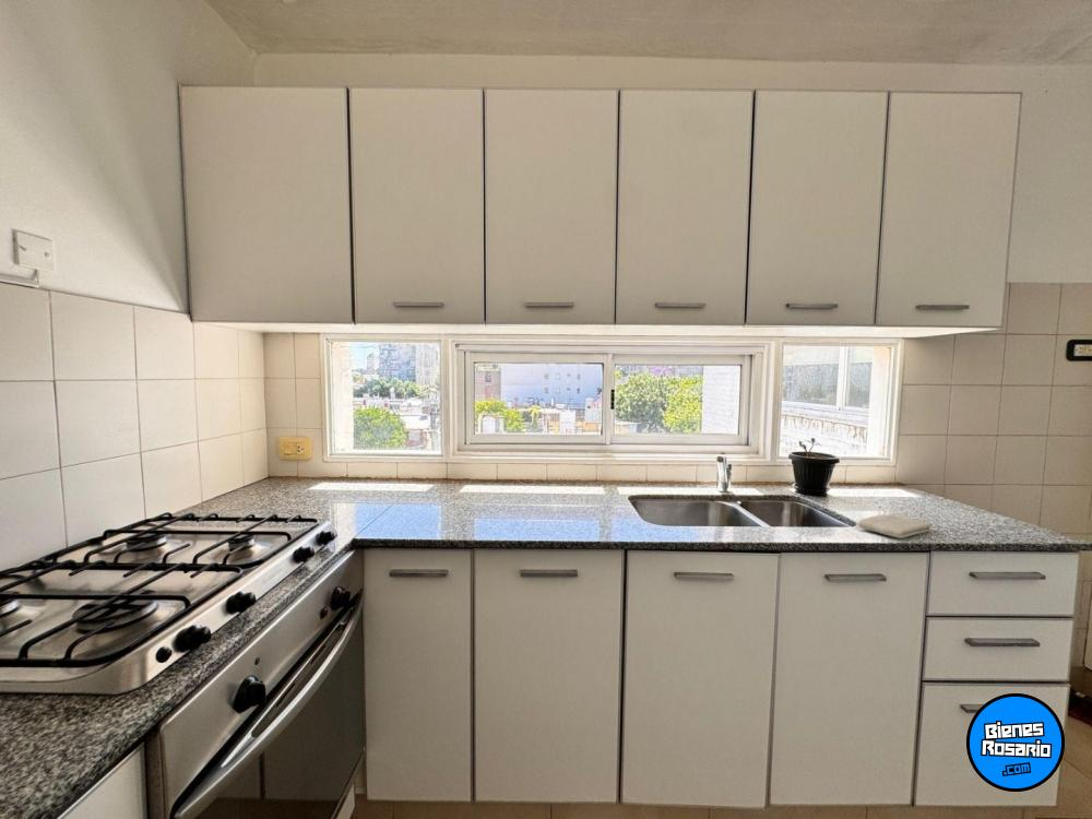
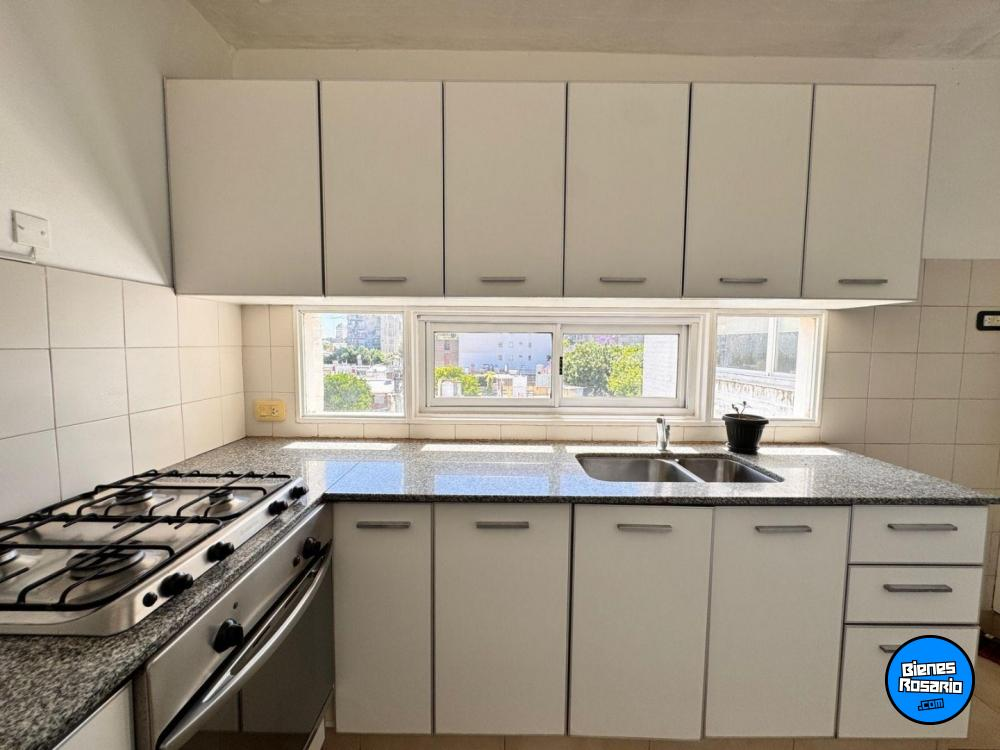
- washcloth (894, 525)
